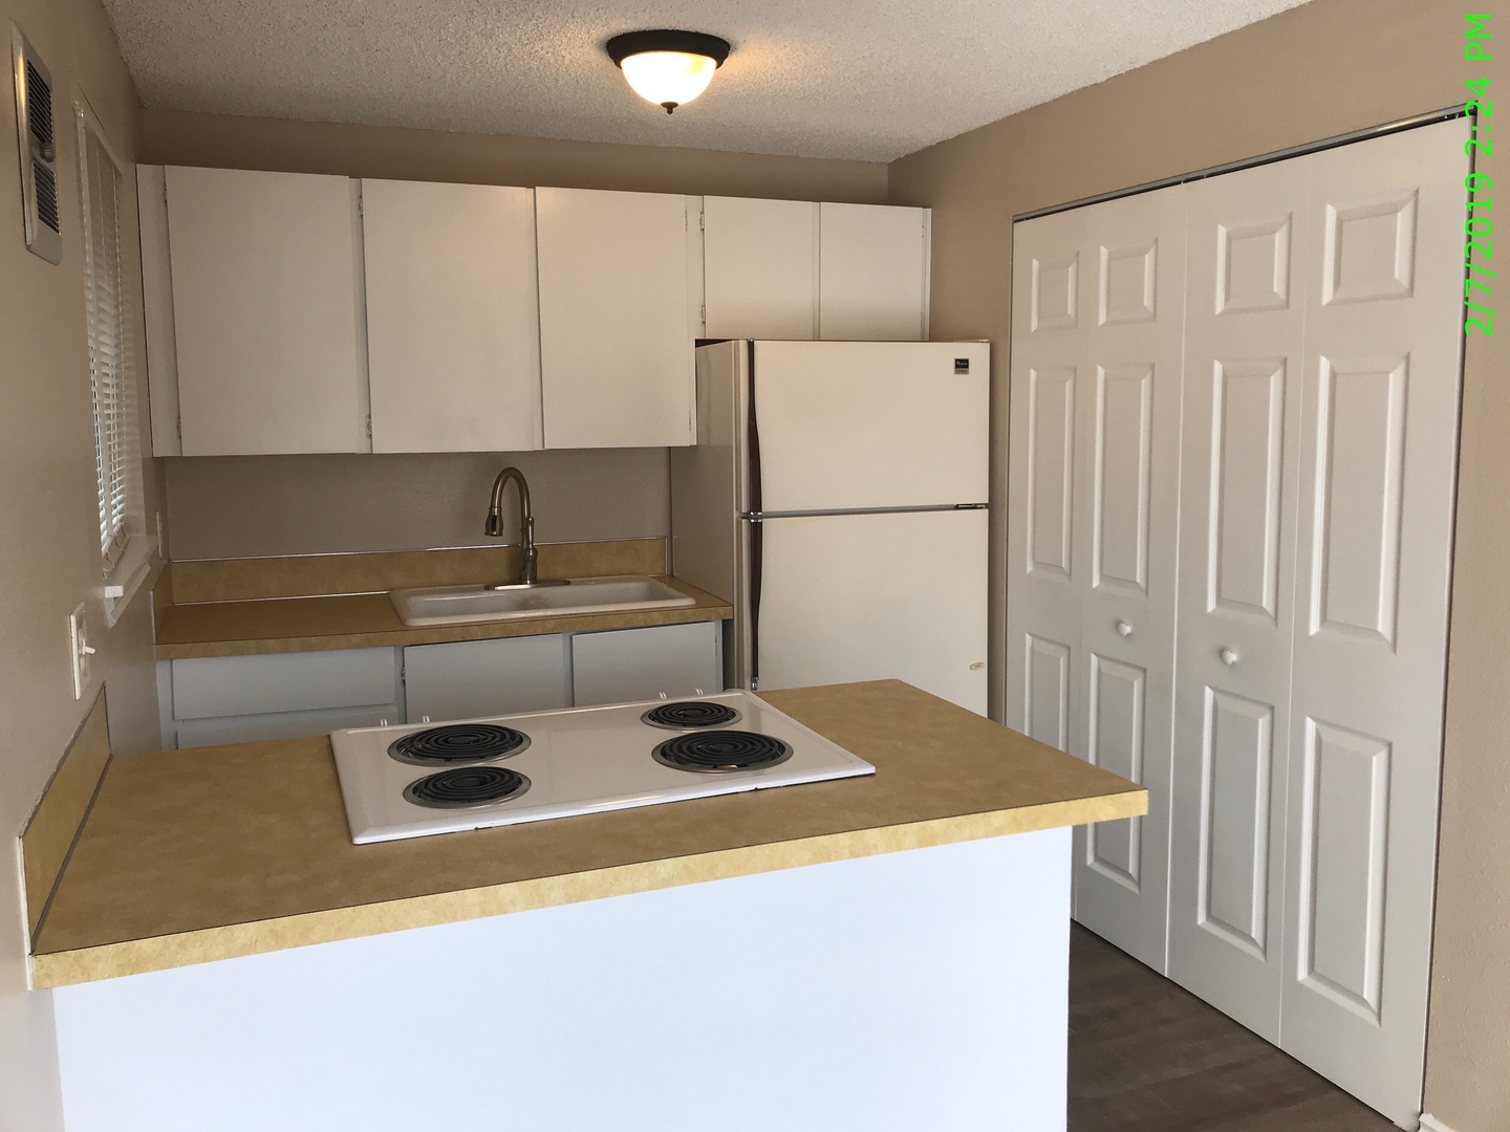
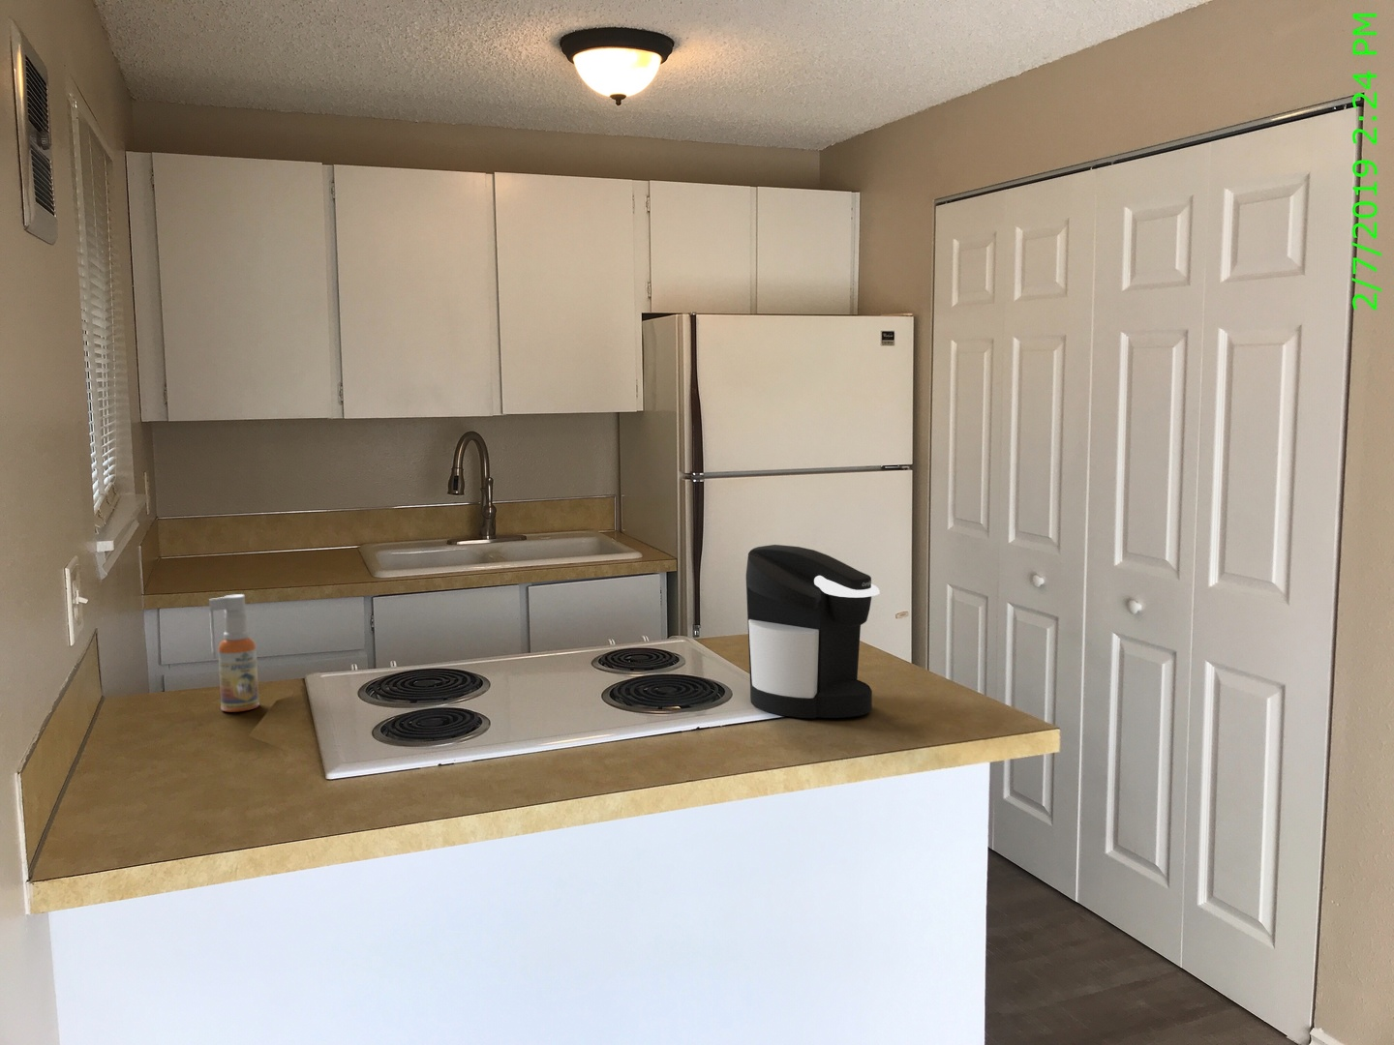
+ coffee maker (813, 626)
+ spray bottle (234, 652)
